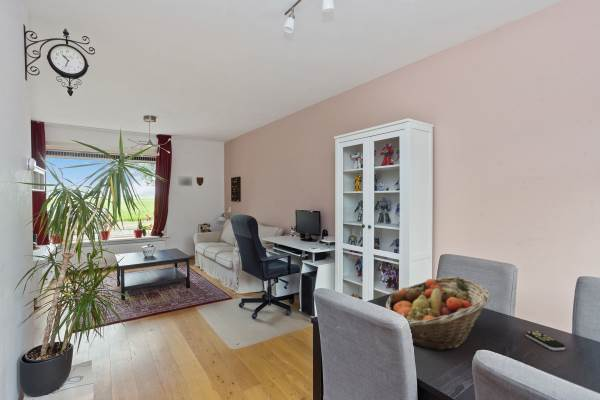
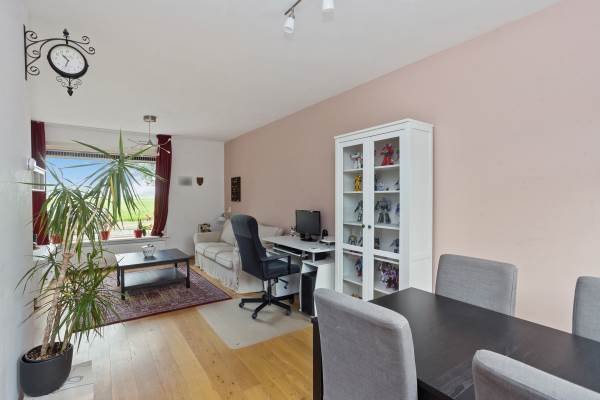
- fruit basket (433, 307)
- remote control (544, 340)
